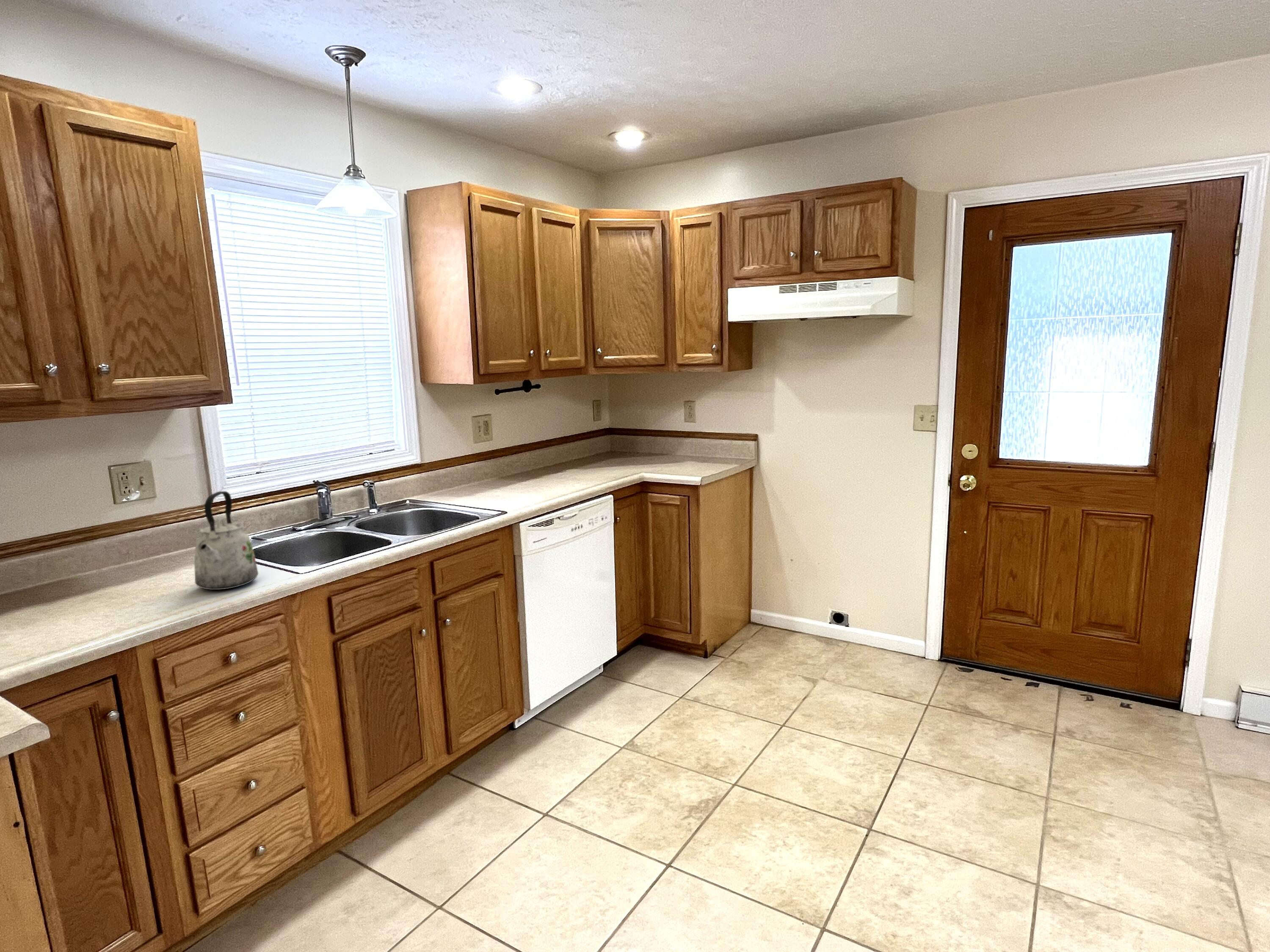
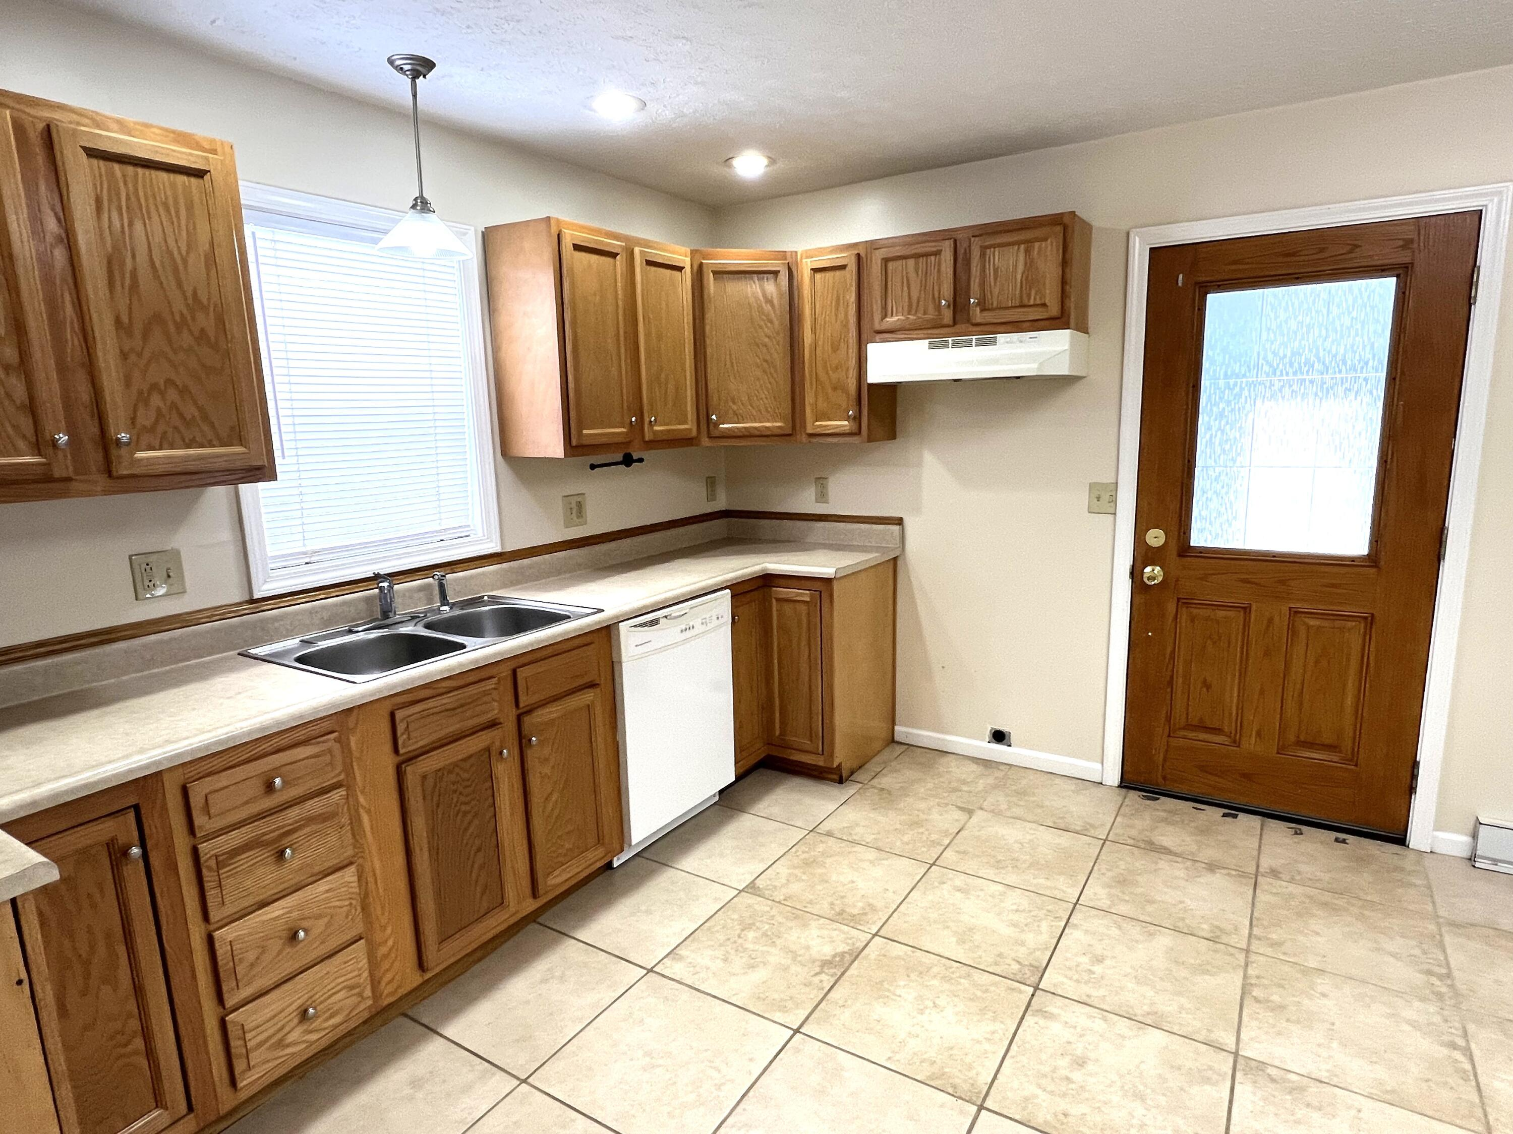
- kettle (218, 542)
